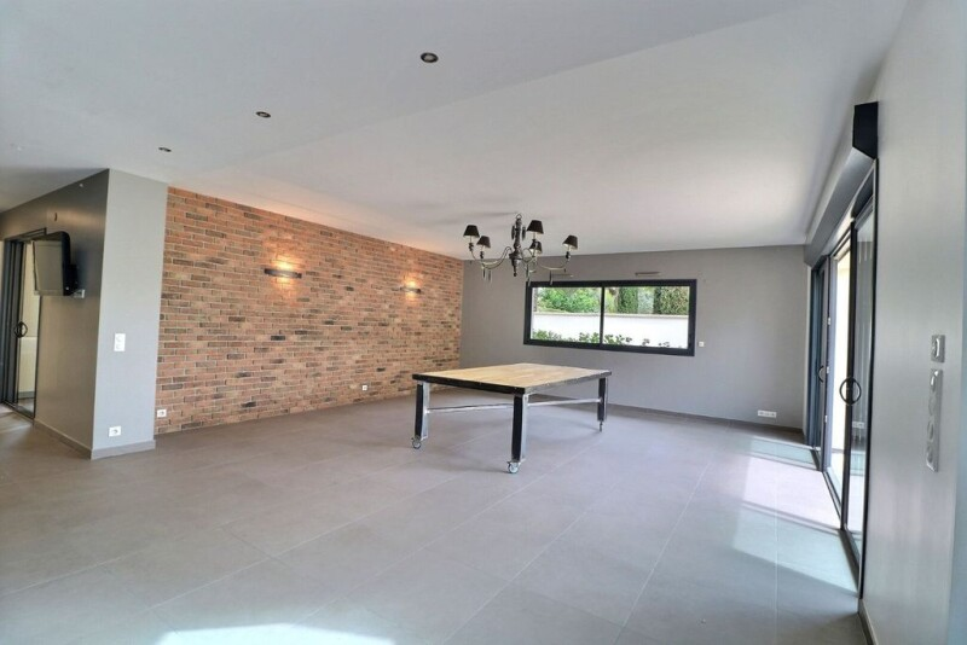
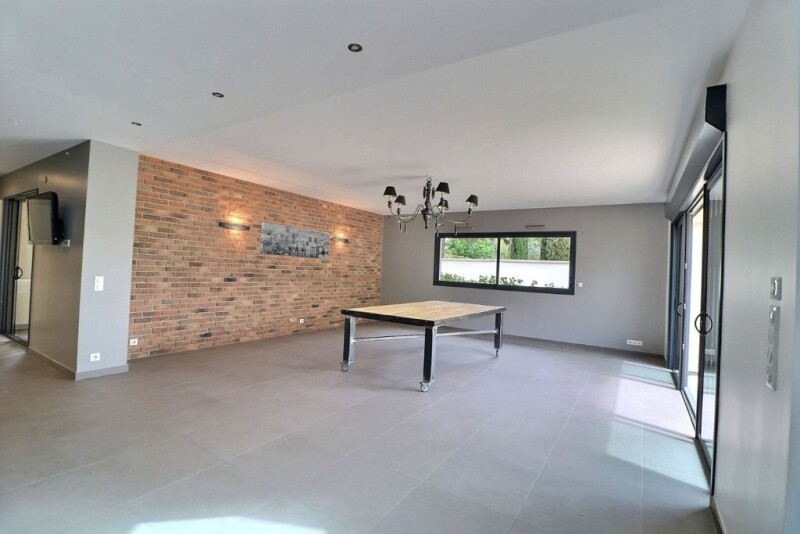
+ wall art (298, 242)
